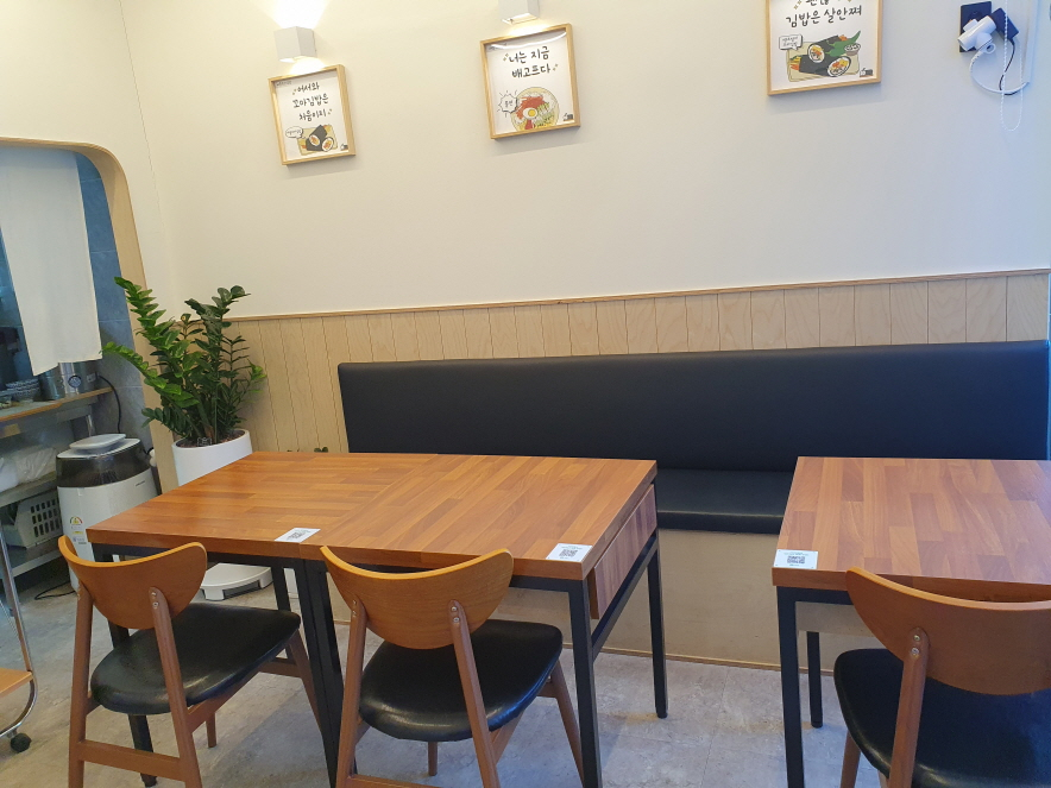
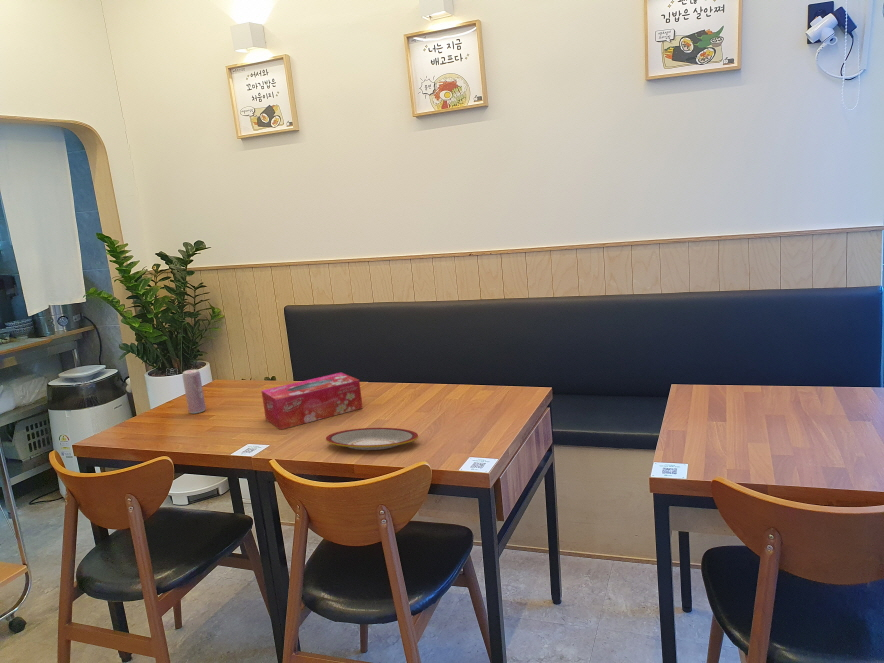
+ beverage can (194, 391)
+ tissue box (312, 399)
+ plate (371, 440)
